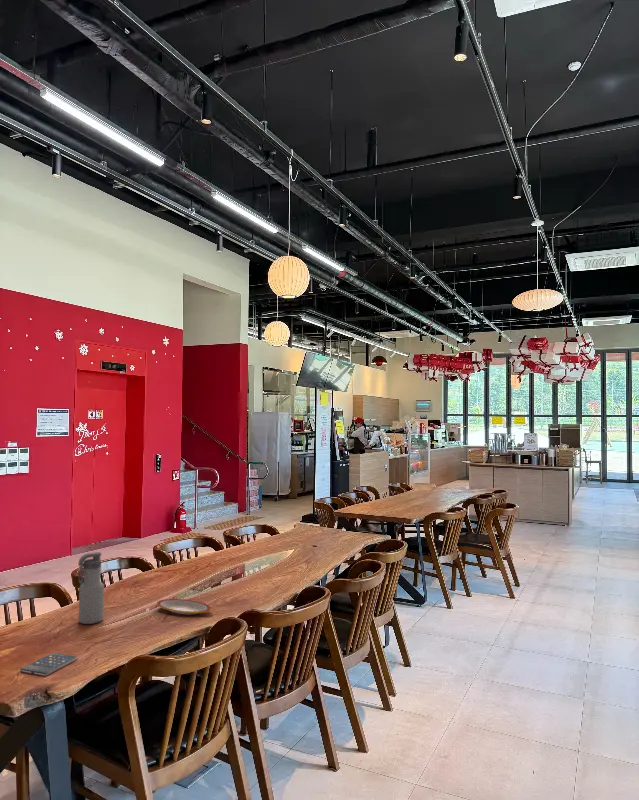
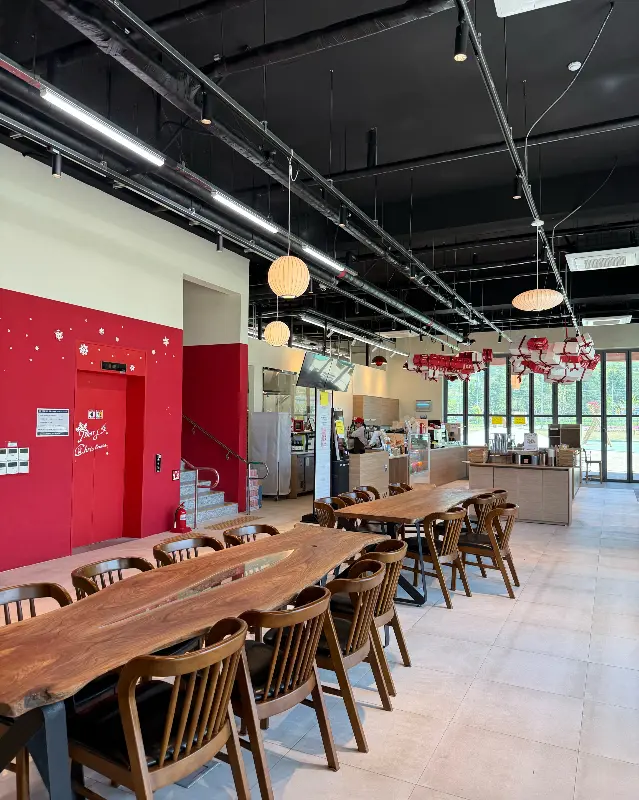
- smartphone (49, 664)
- water bottle (91, 587)
- plate (183, 608)
